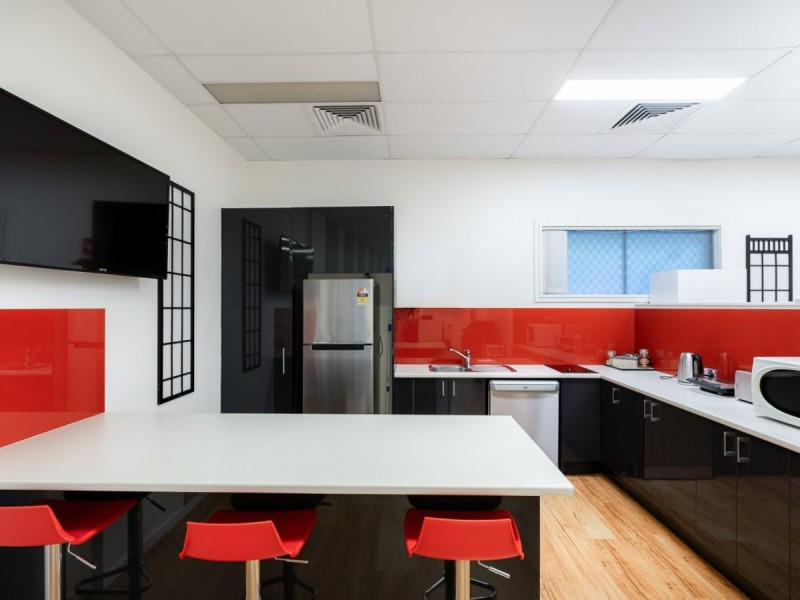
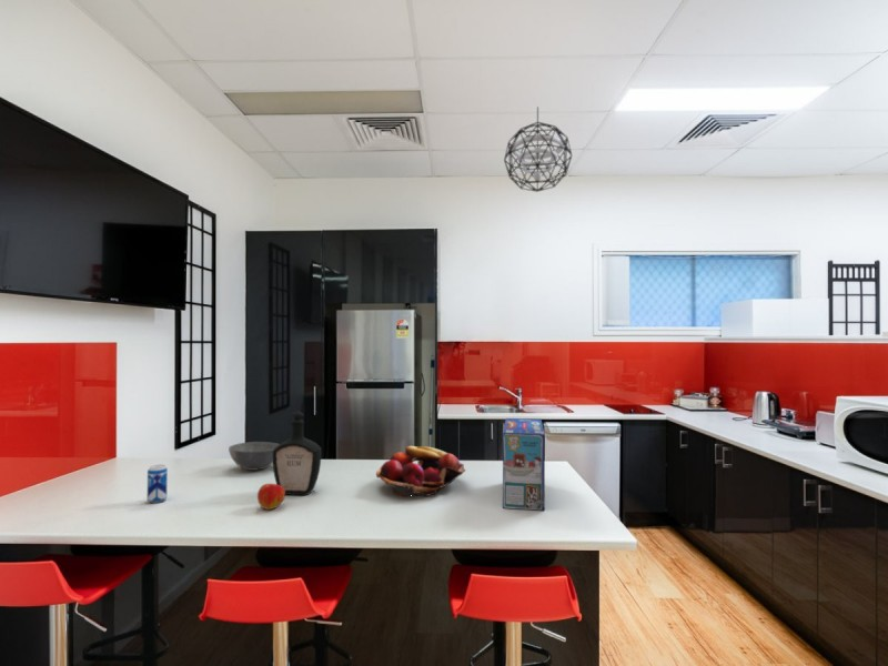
+ apple (271, 495)
+ fruit basket (420, 467)
+ pendant light (537, 149)
+ bowl (254, 456)
+ bottle (296, 451)
+ toaster pastry box (523, 460)
+ beverage can (157, 483)
